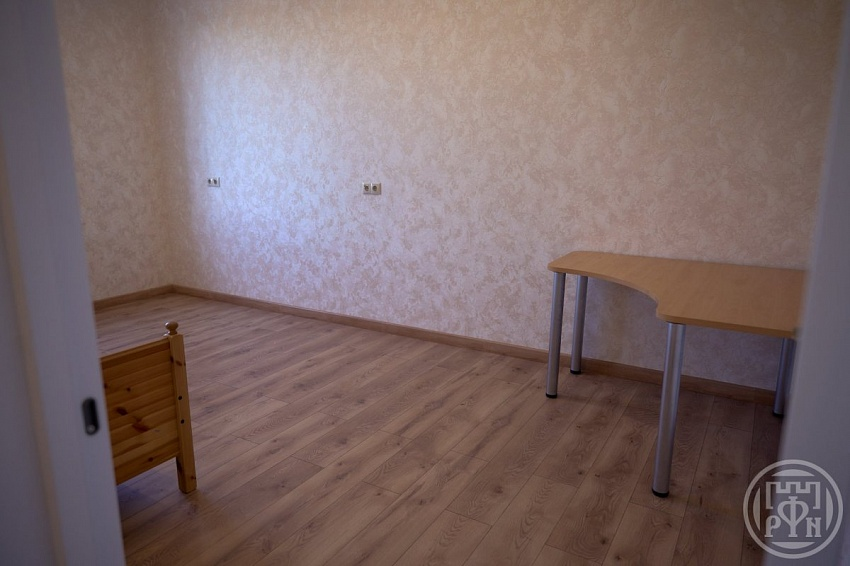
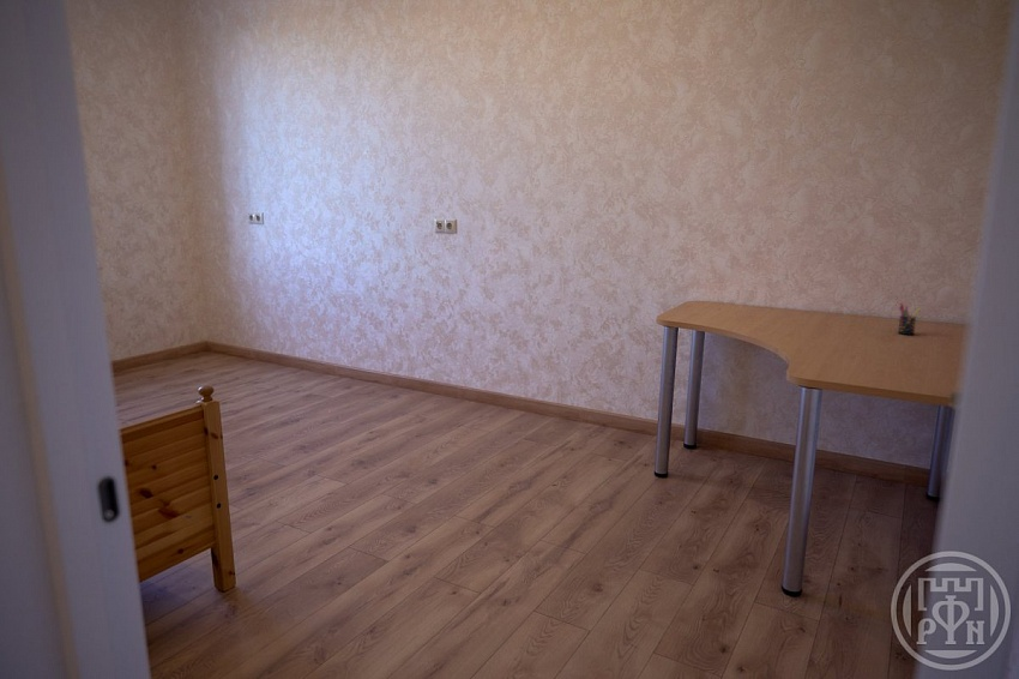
+ pen holder (906, 318)
